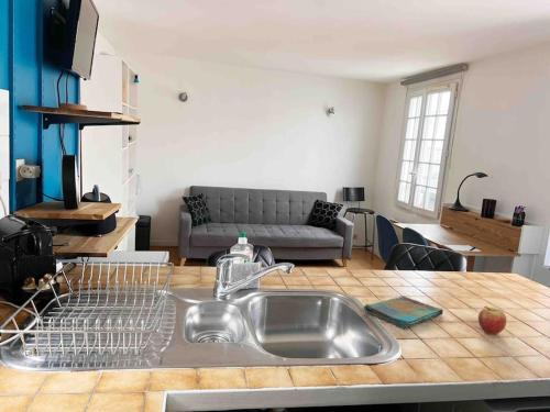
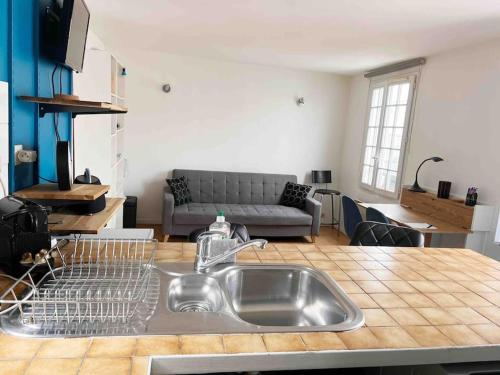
- fruit (492, 320)
- dish towel (403, 309)
